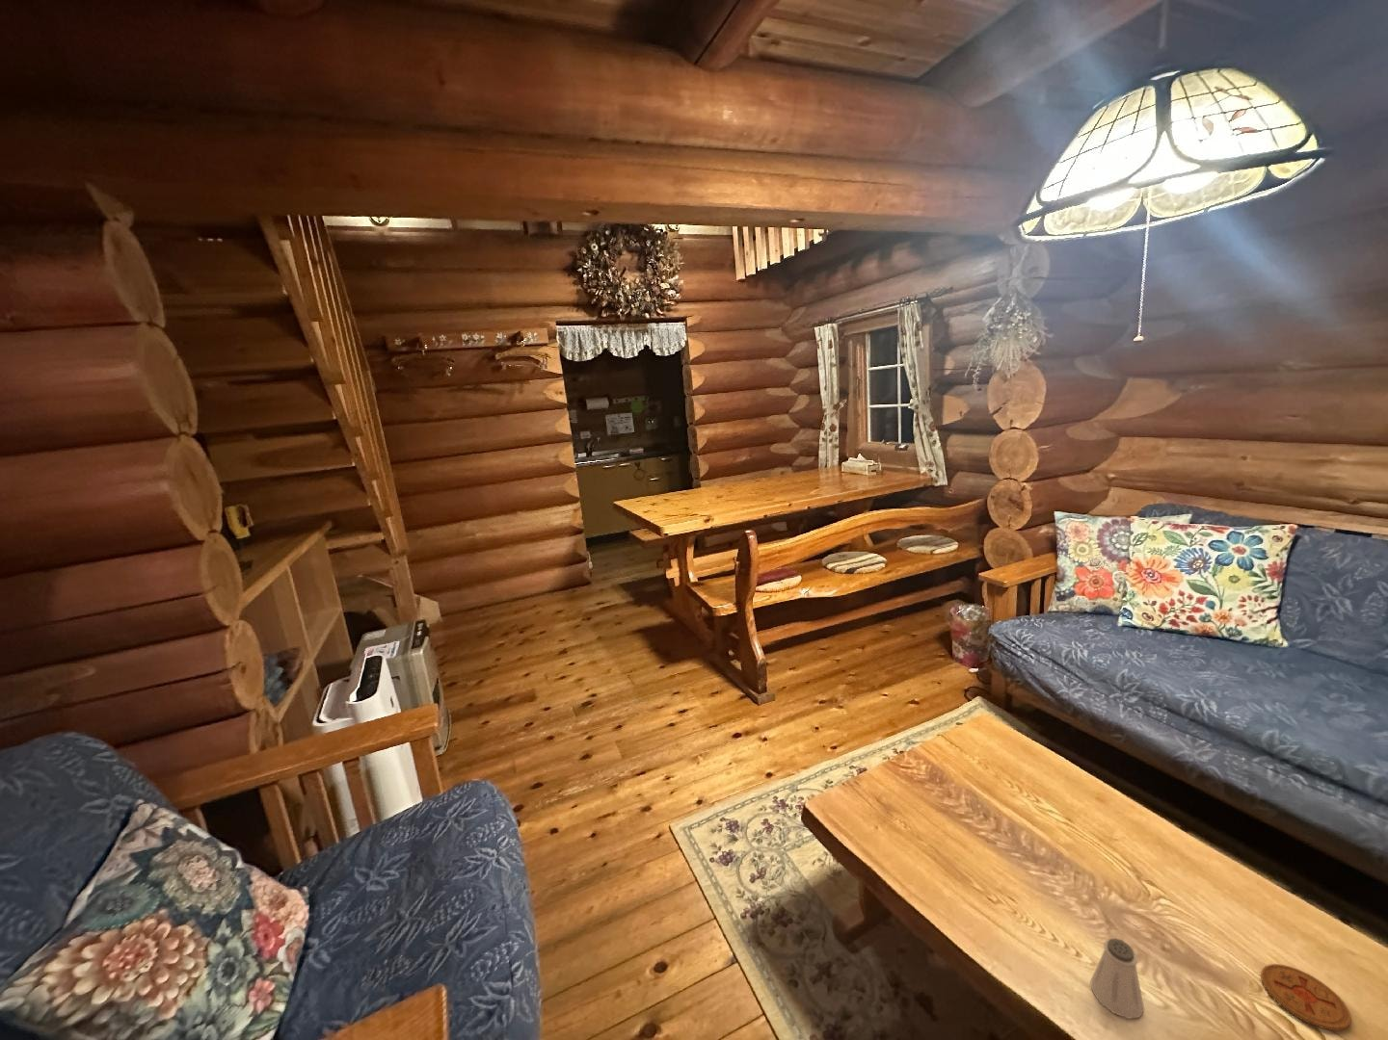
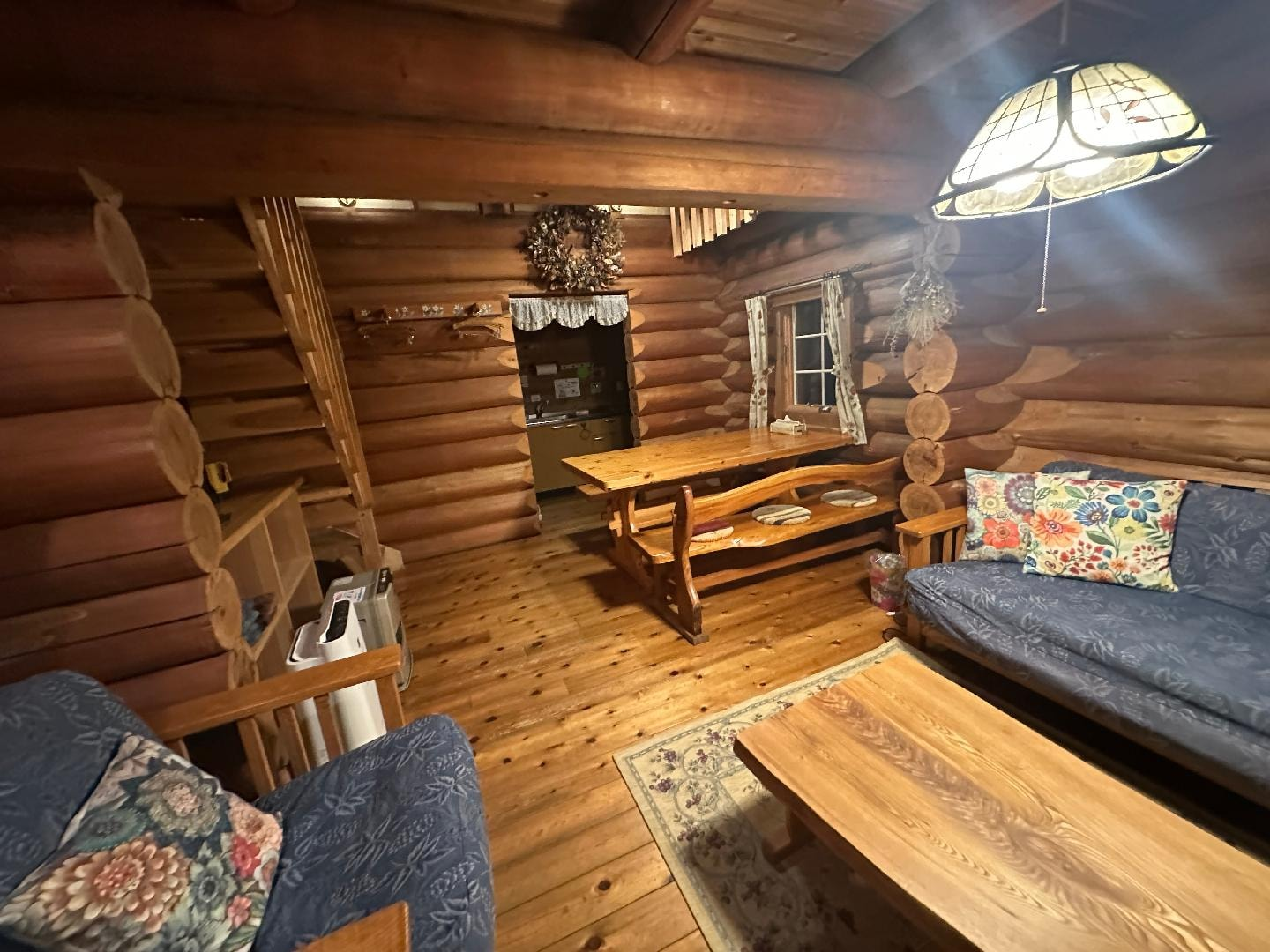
- coaster (1303, 995)
- saltshaker (1118, 971)
